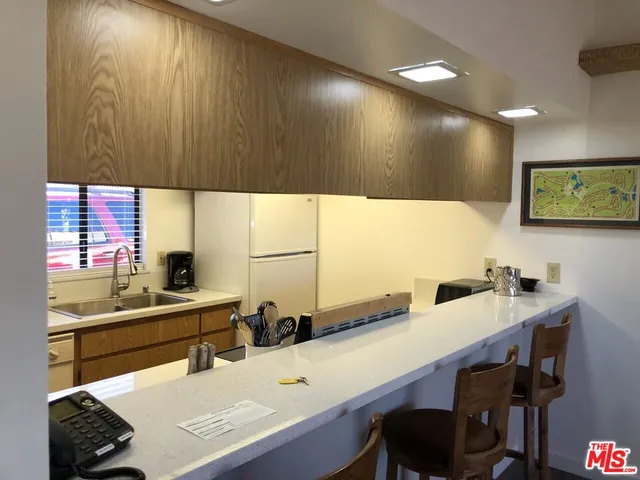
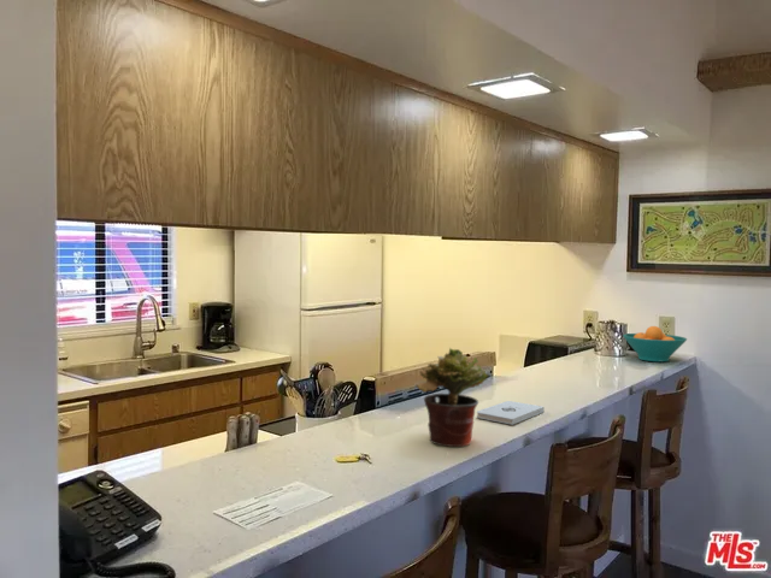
+ notepad (510, 412)
+ fruit bowl (654, 342)
+ potted plant (453, 394)
